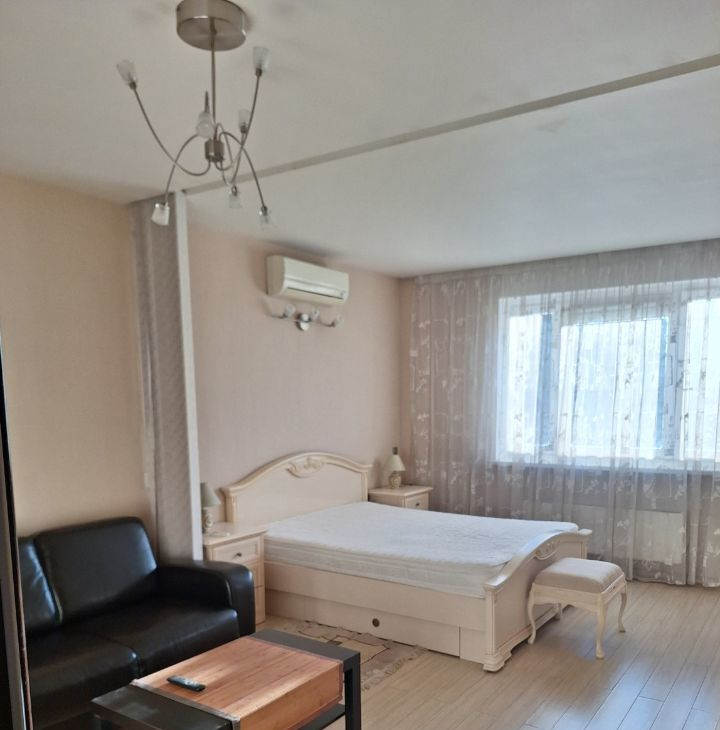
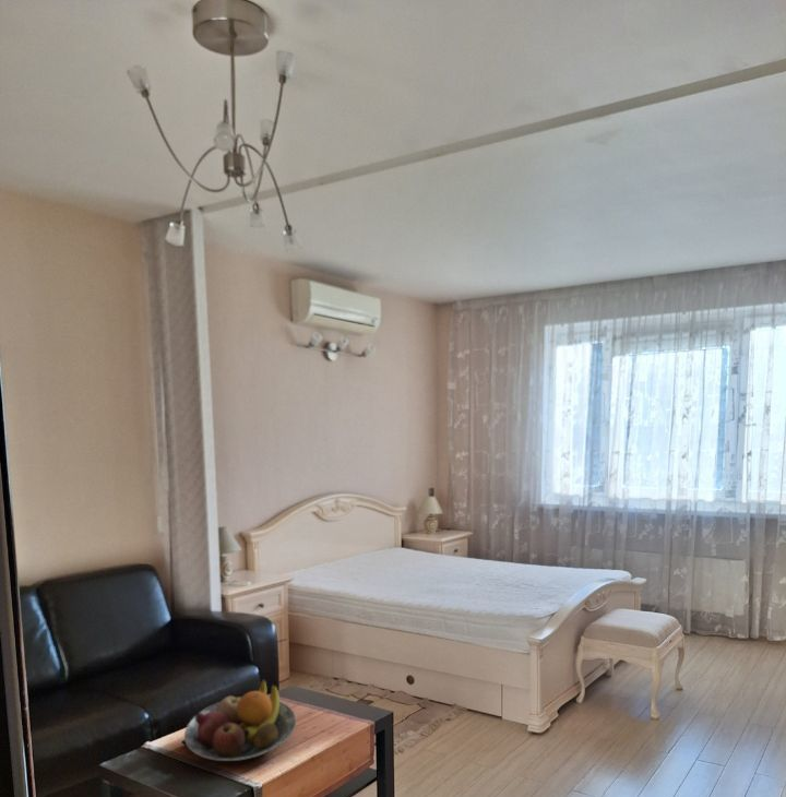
+ fruit bowl (240, 721)
